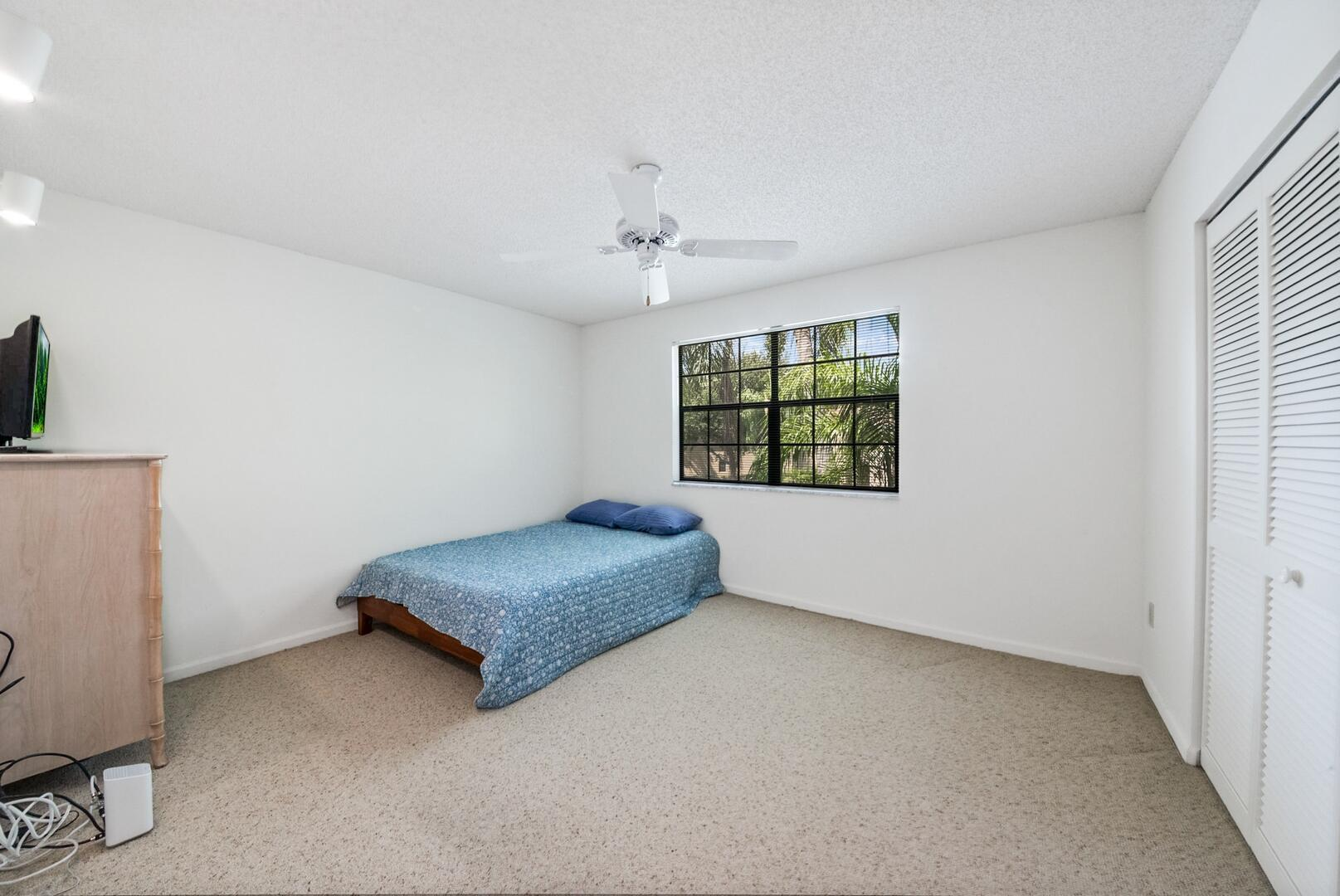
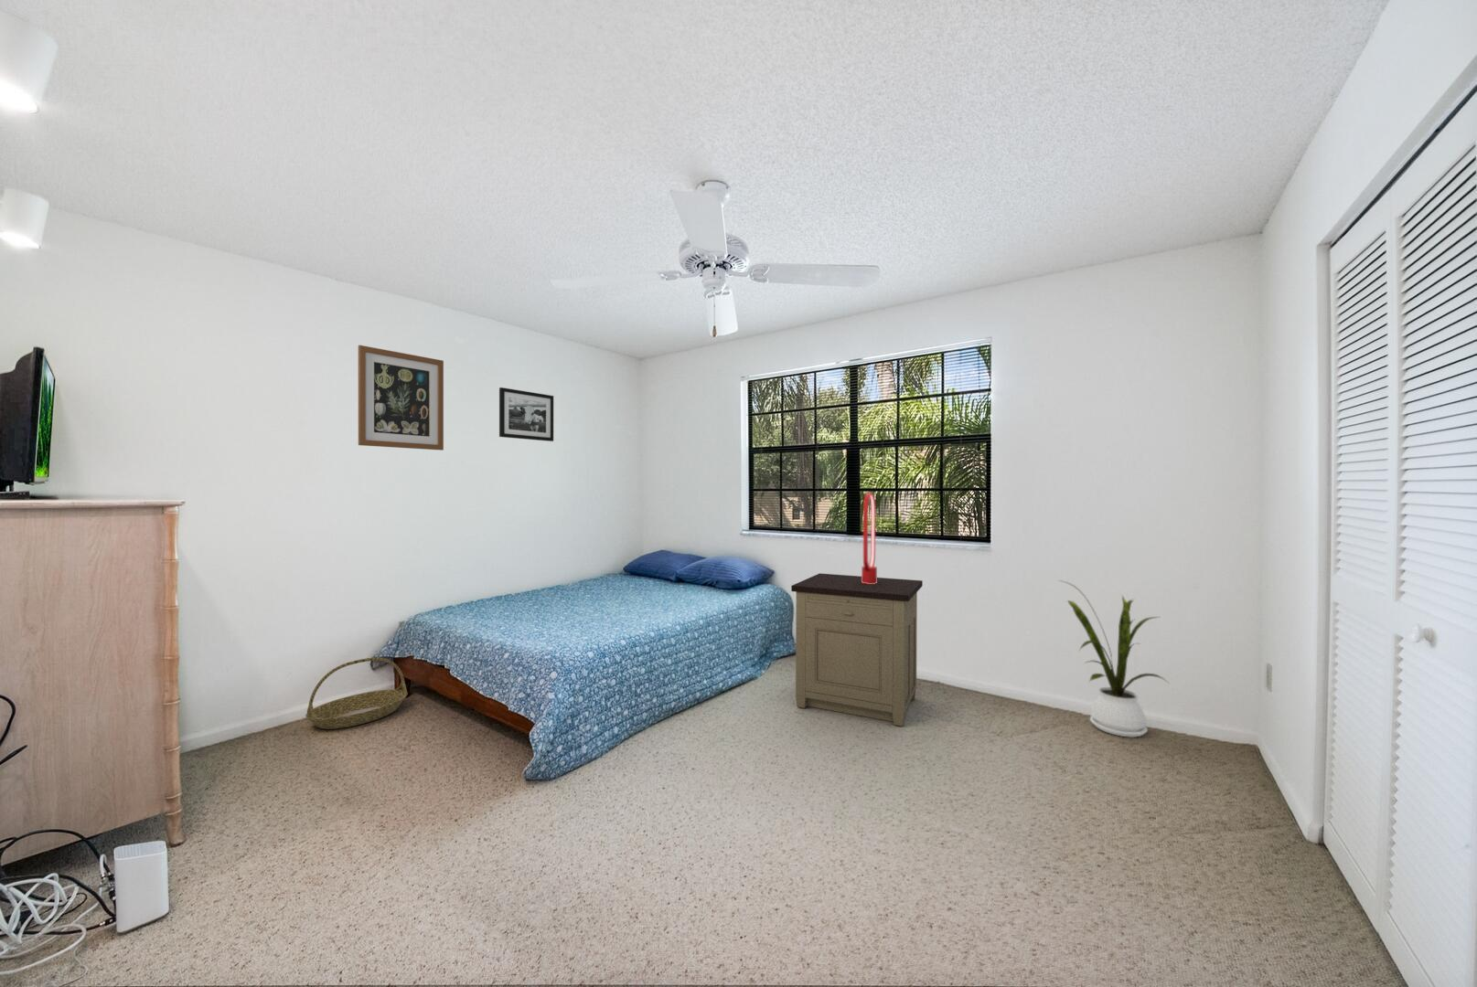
+ wall art (402, 400)
+ nightstand (858, 641)
+ basket (359, 694)
+ picture frame (527, 415)
+ house plant (1110, 654)
+ table lamp (871, 536)
